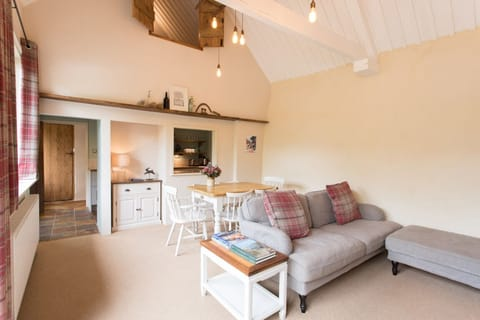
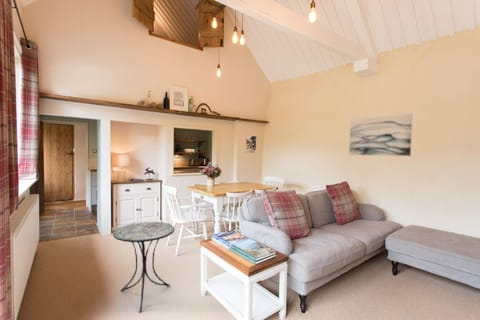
+ wall art (377, 136)
+ side table (144, 262)
